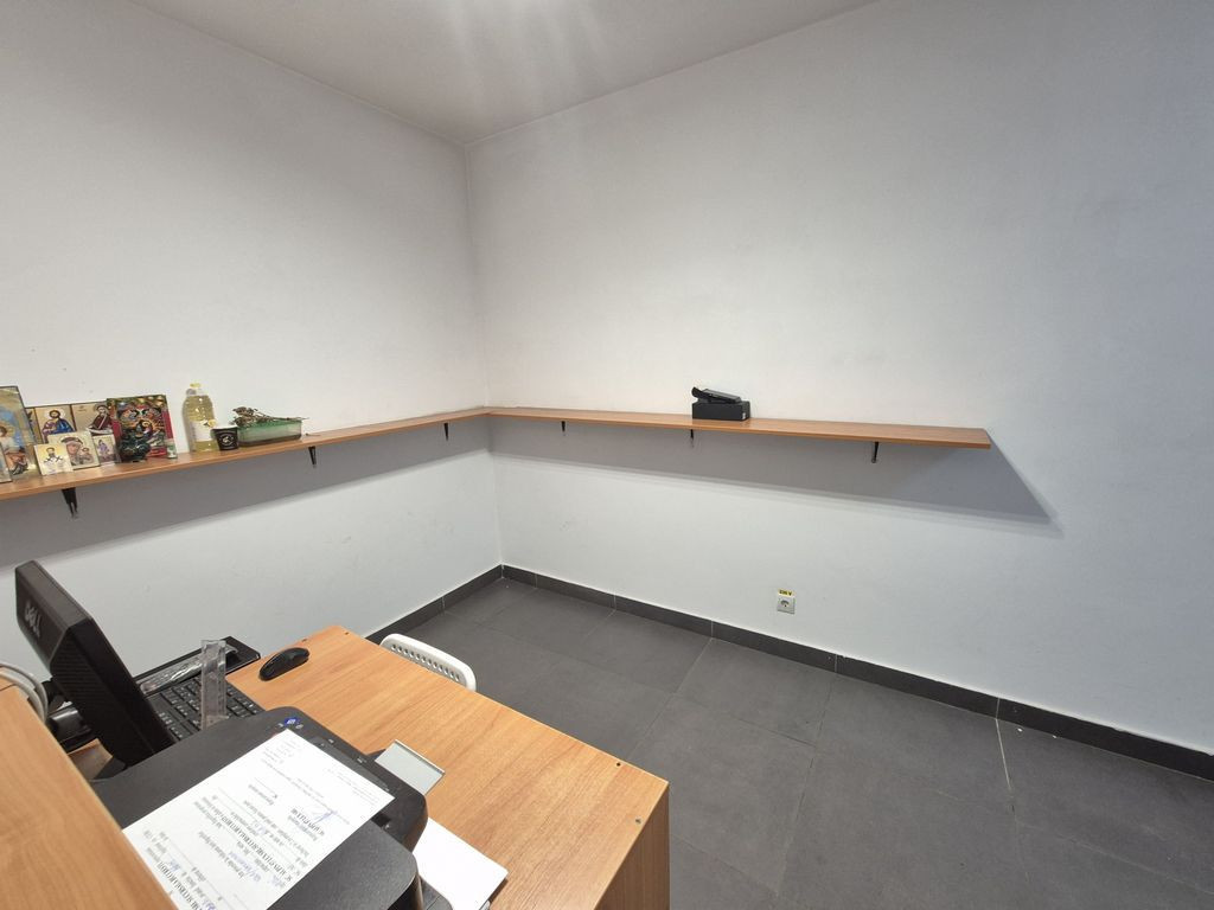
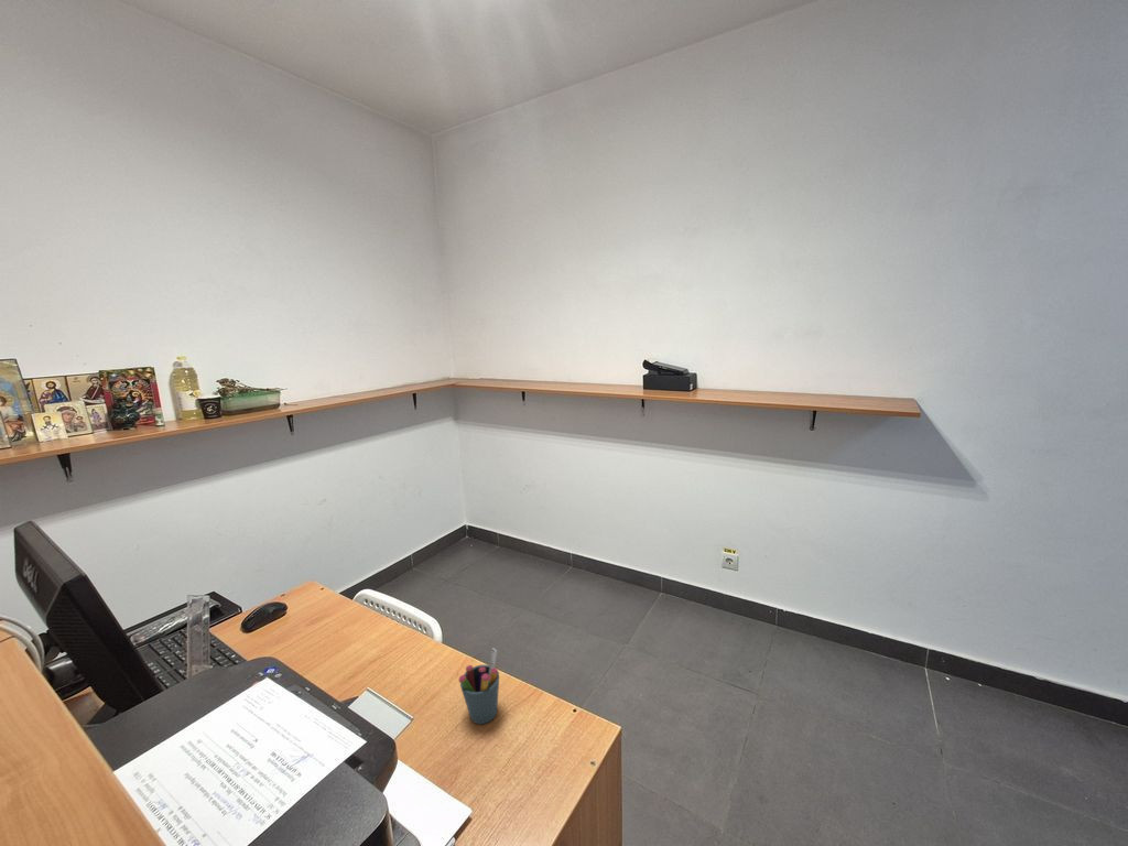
+ pen holder (480, 686)
